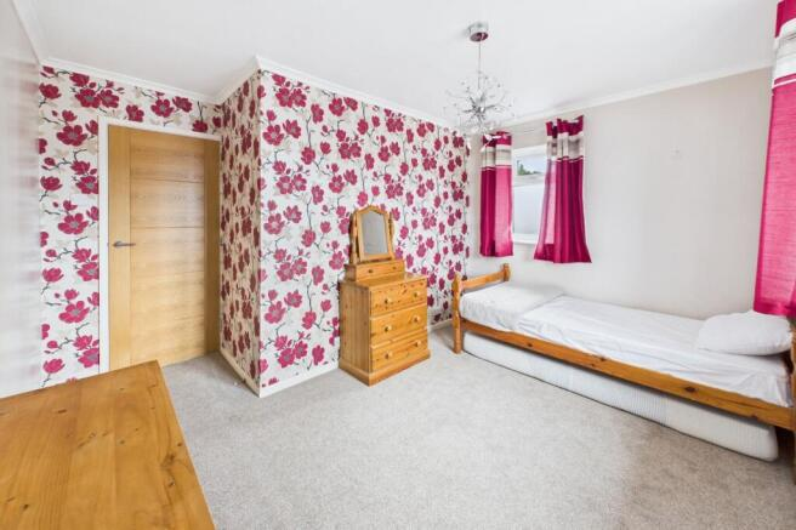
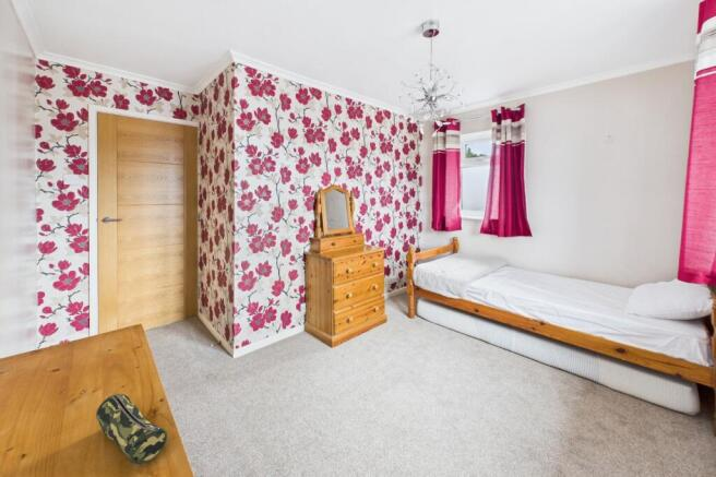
+ pencil case (131, 427)
